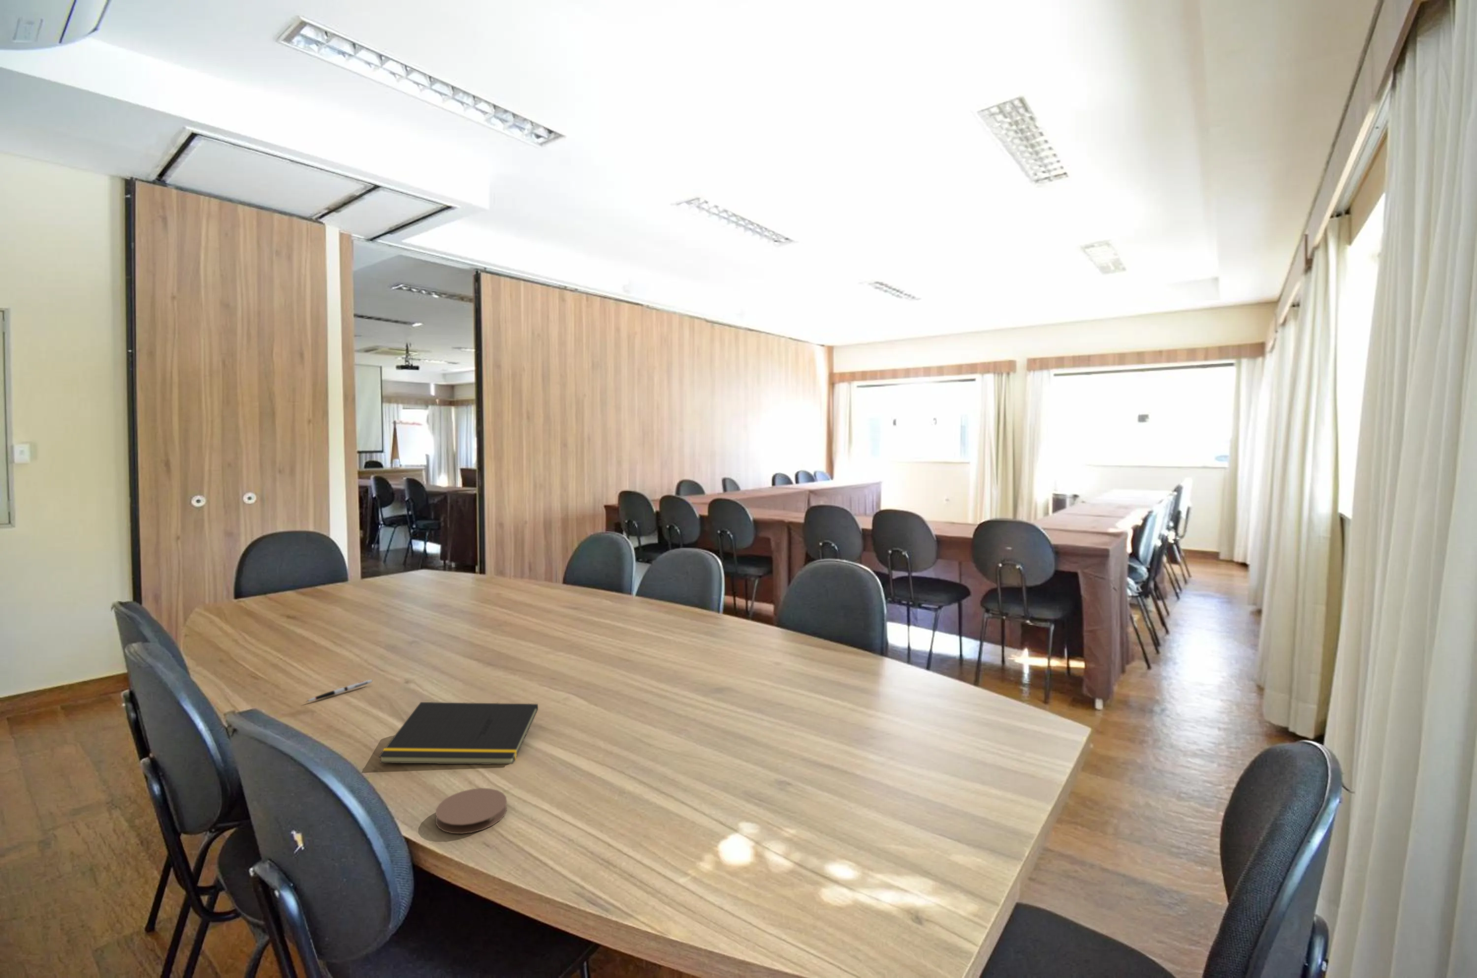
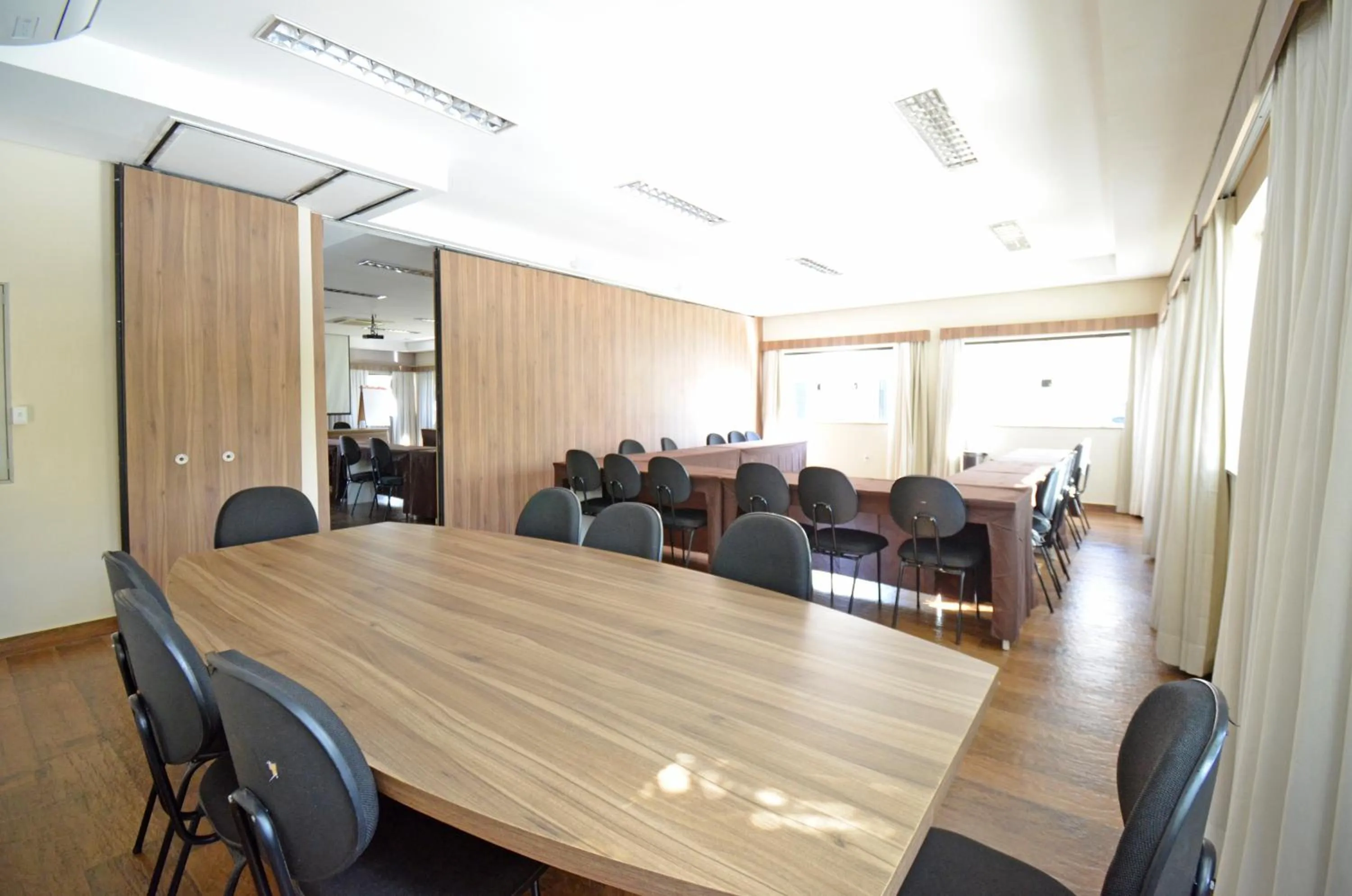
- coaster (472, 810)
- pen (340, 690)
- notepad (464, 731)
